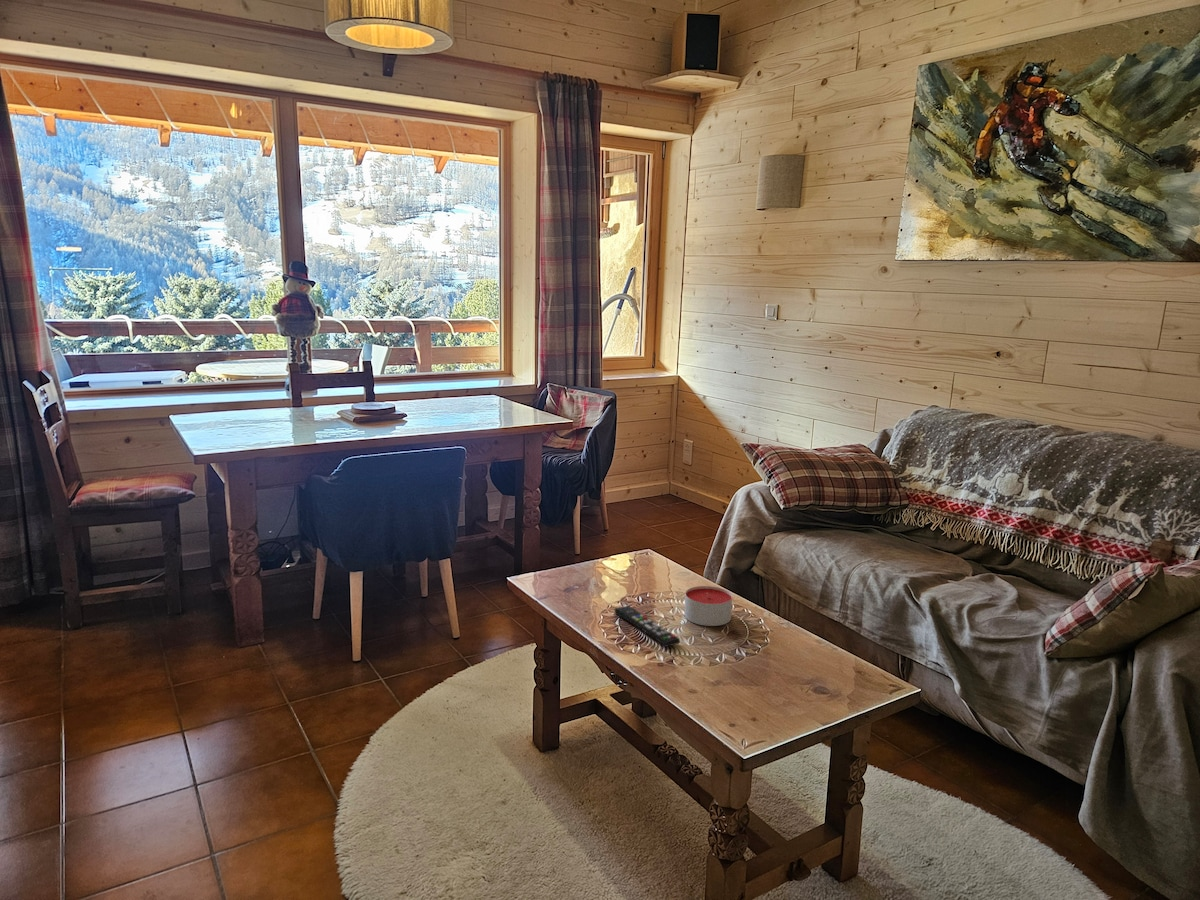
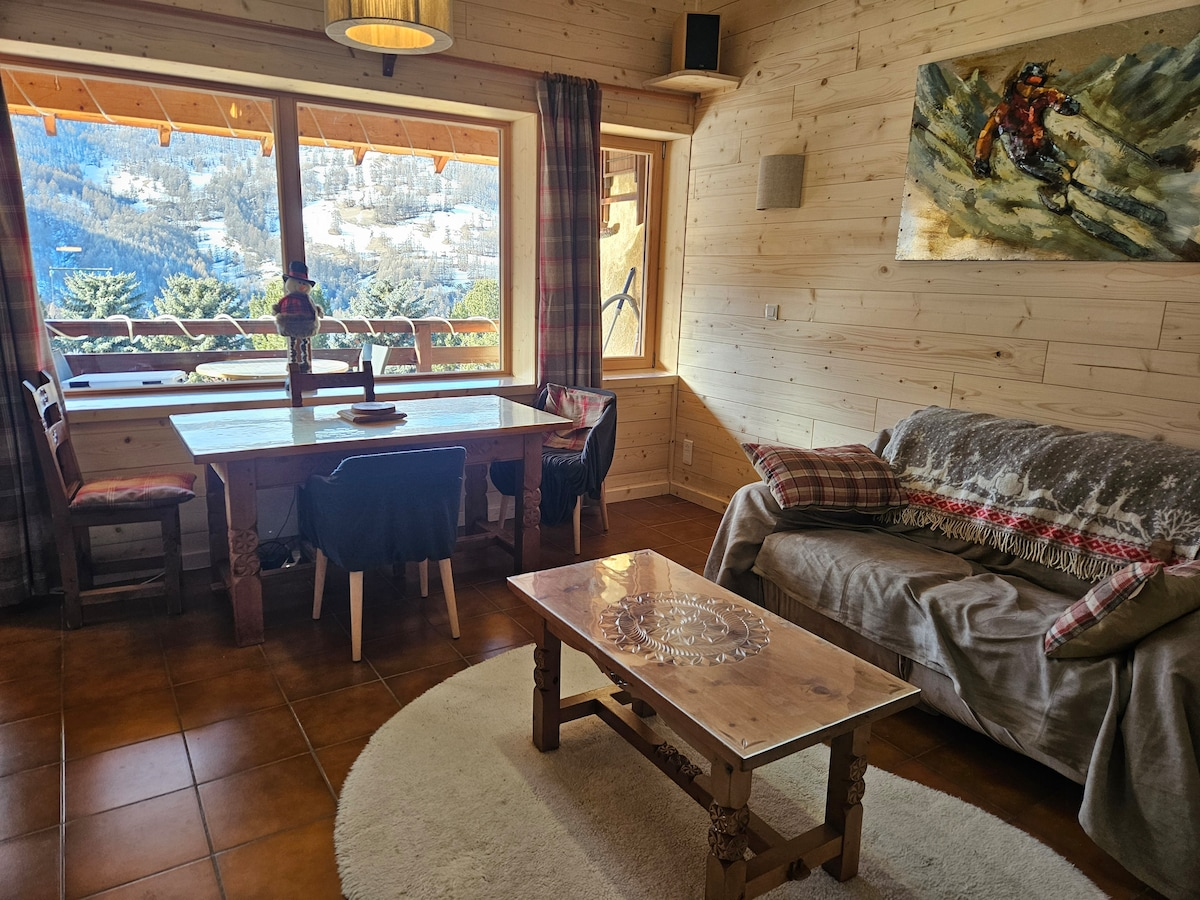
- remote control (645, 625)
- candle (708, 604)
